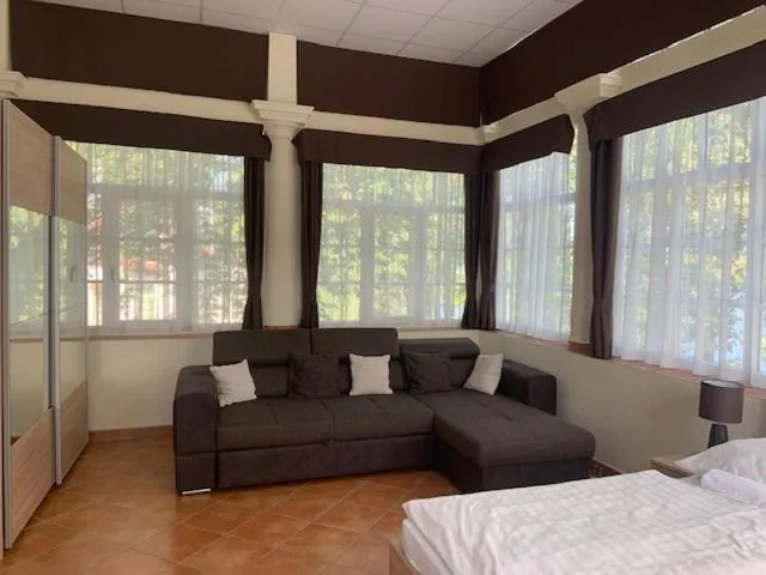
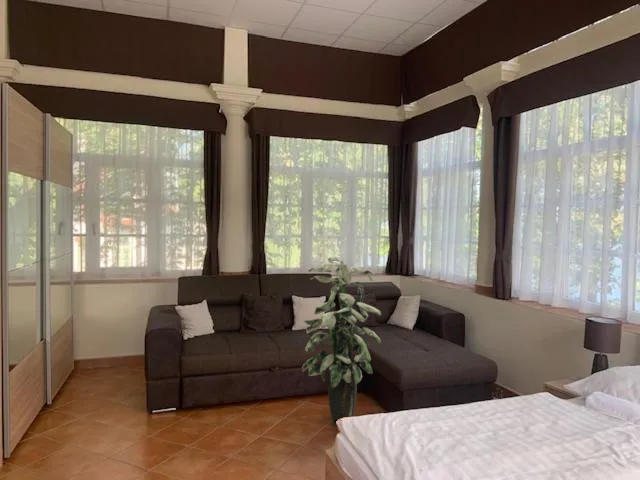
+ indoor plant (339, 336)
